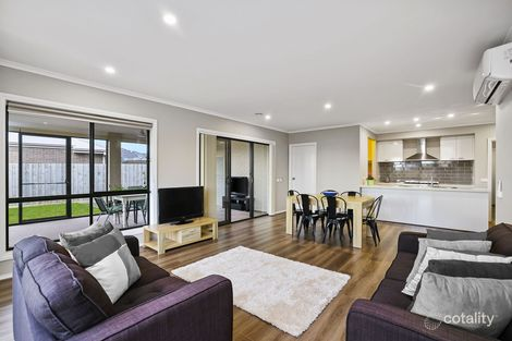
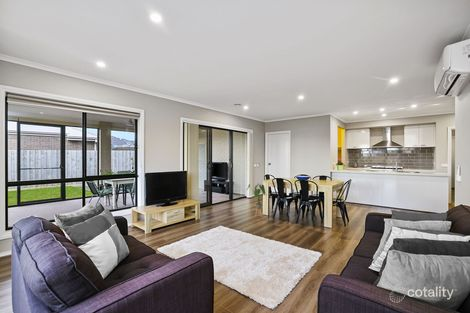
+ house plant (258, 200)
